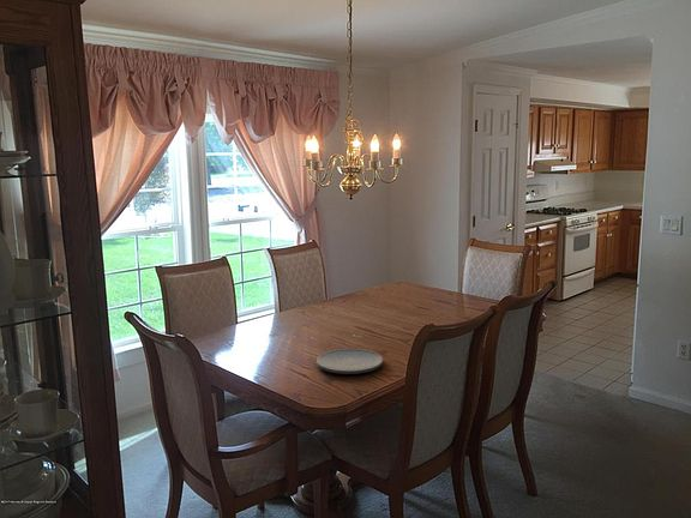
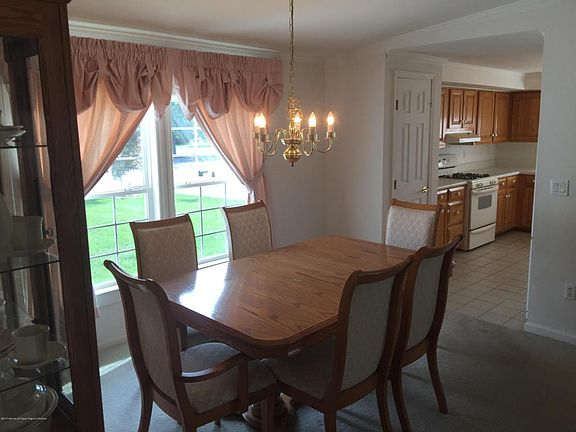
- plate (349, 361)
